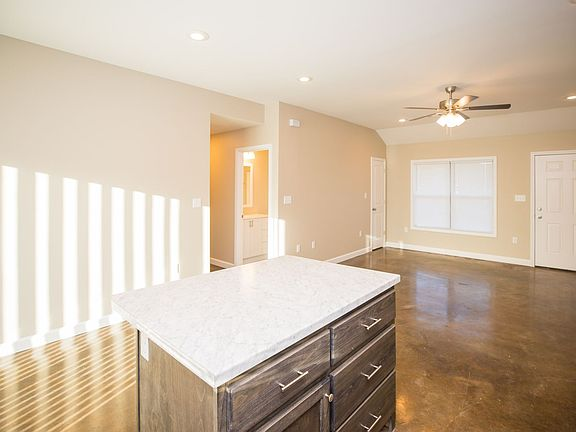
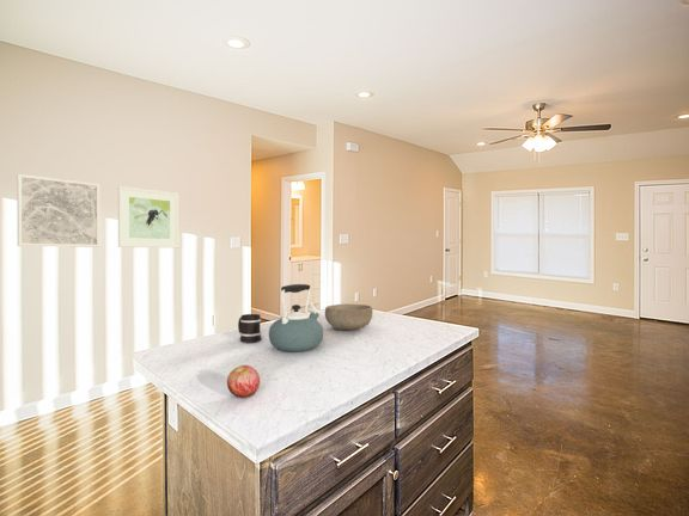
+ bowl (348, 318)
+ kettle (299, 314)
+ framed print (150, 219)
+ apple (243, 380)
+ wall art (61, 213)
+ mug (248, 326)
